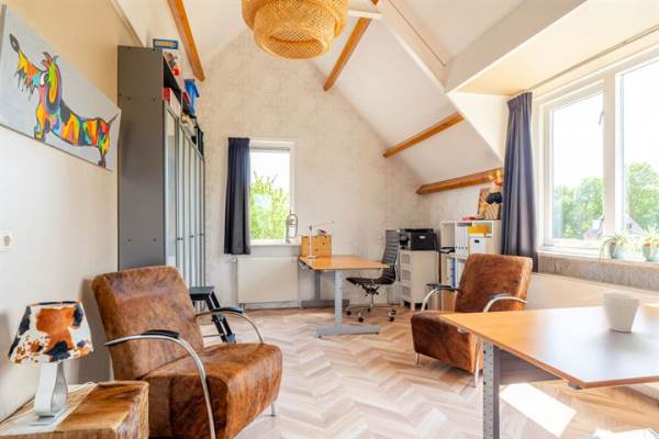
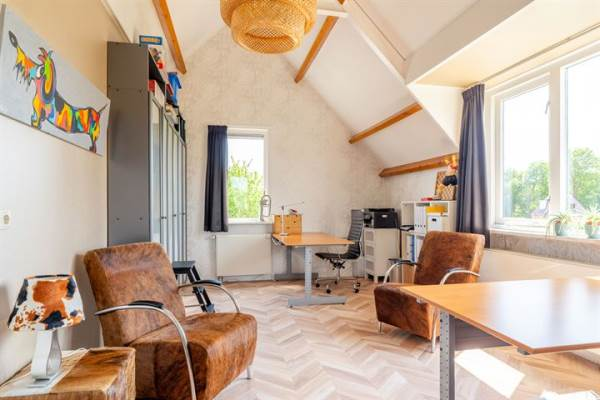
- cup (619, 312)
